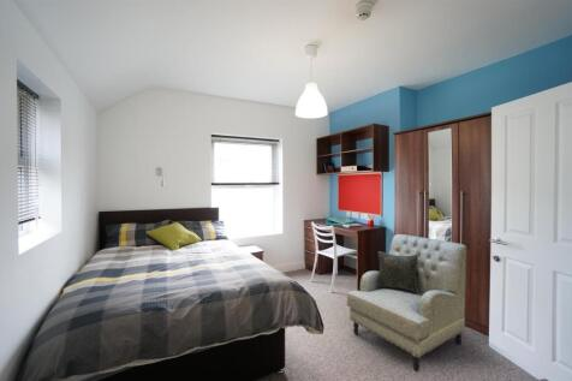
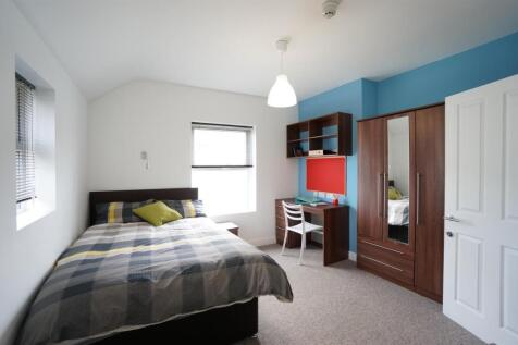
- armchair (405, 290)
